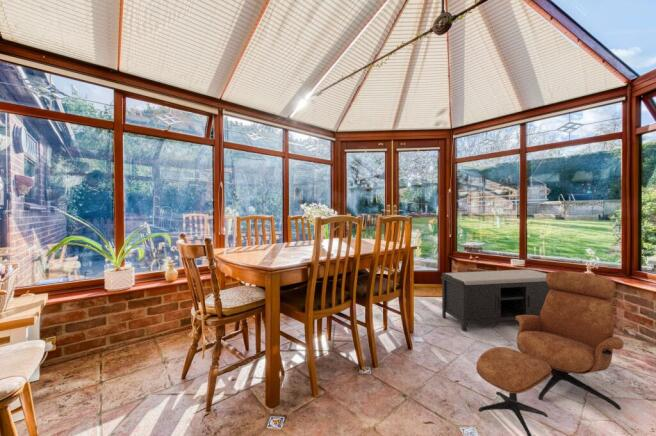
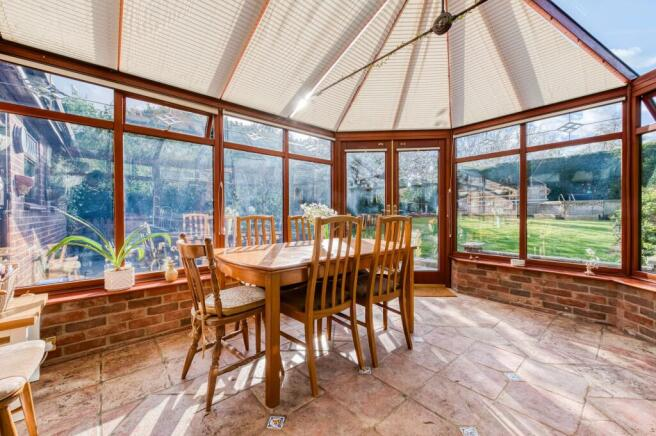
- lounge chair (547, 338)
- bench (499, 297)
